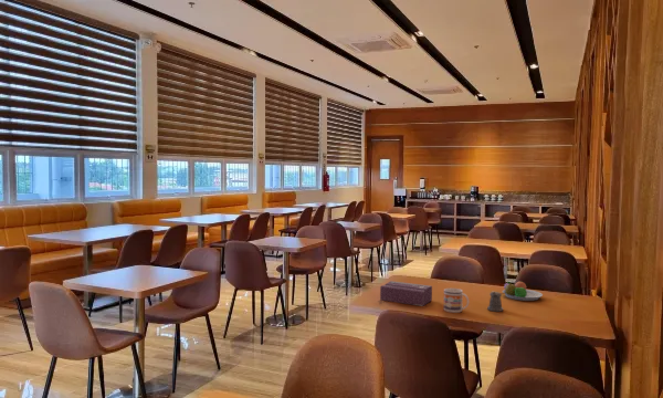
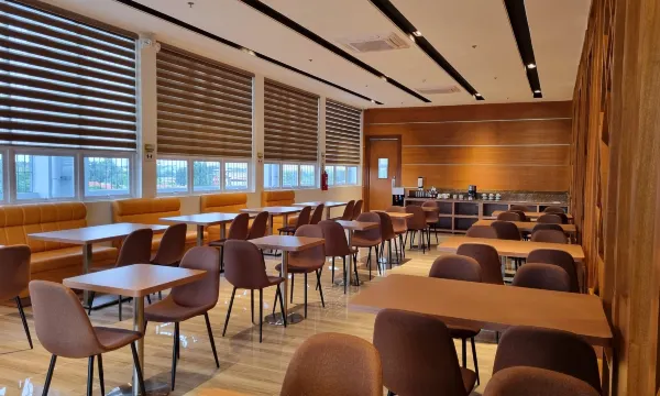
- mug (454, 300)
- fruit bowl (520, 289)
- pepper shaker (496, 300)
- tissue box (406, 292)
